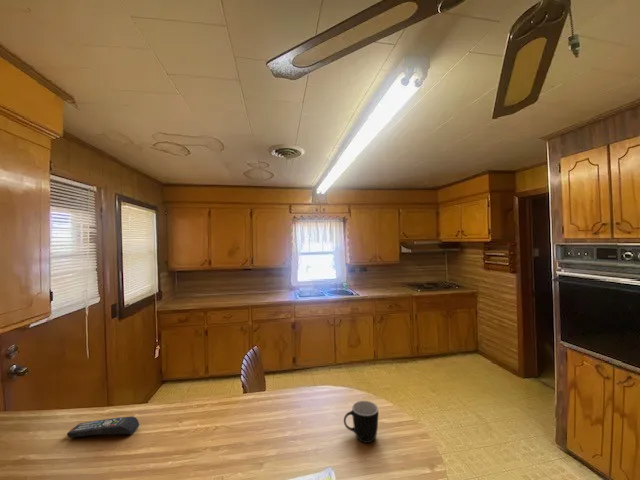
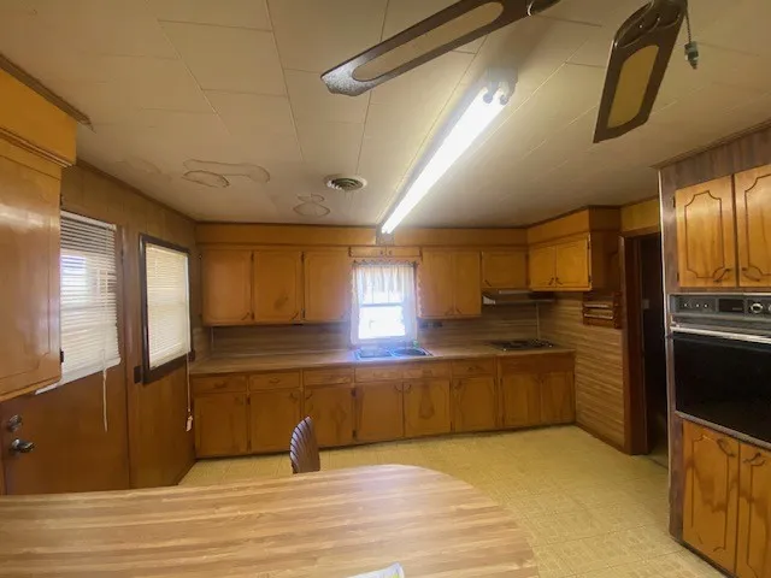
- remote control (104, 427)
- mug (361, 422)
